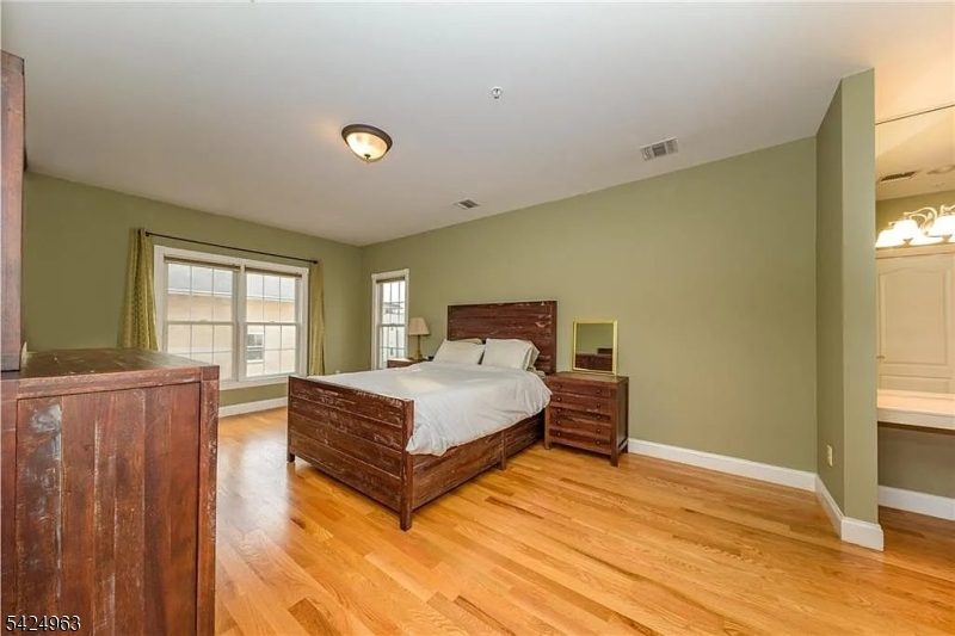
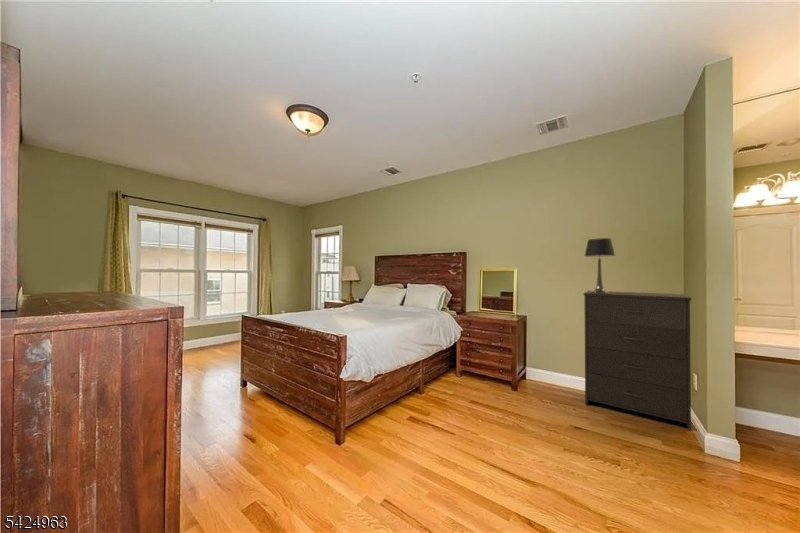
+ table lamp (599, 265)
+ dresser (633, 351)
